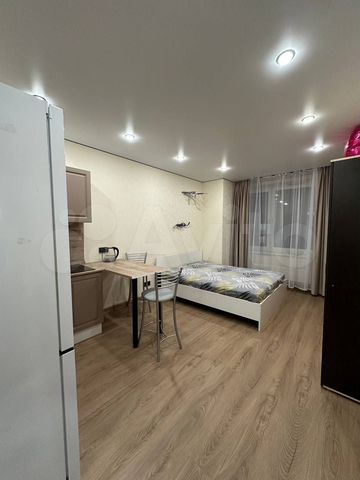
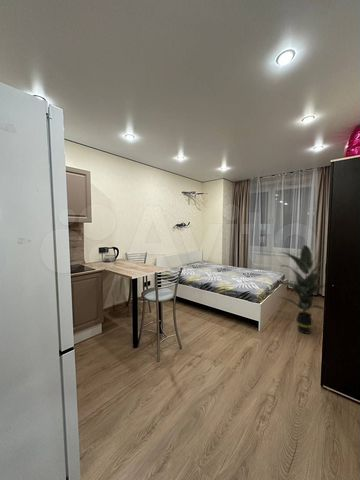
+ indoor plant (302, 288)
